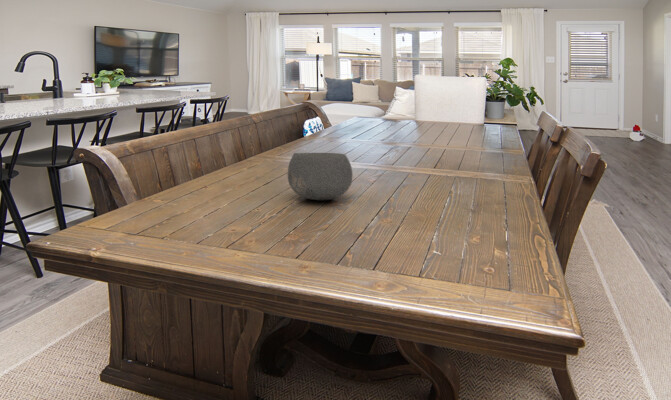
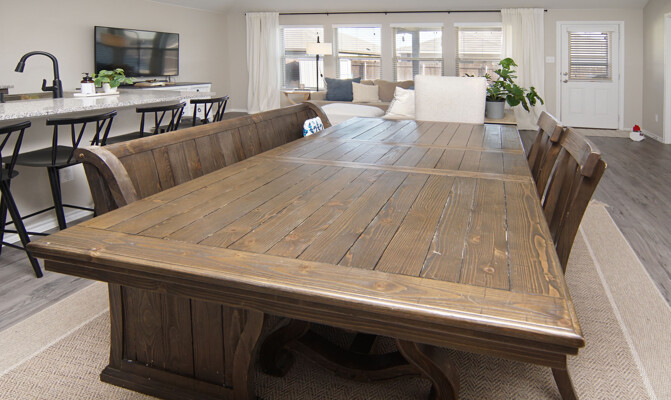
- bowl (320, 176)
